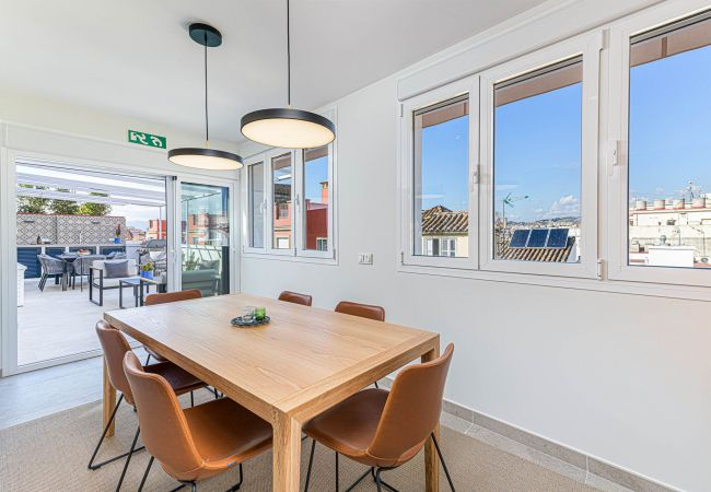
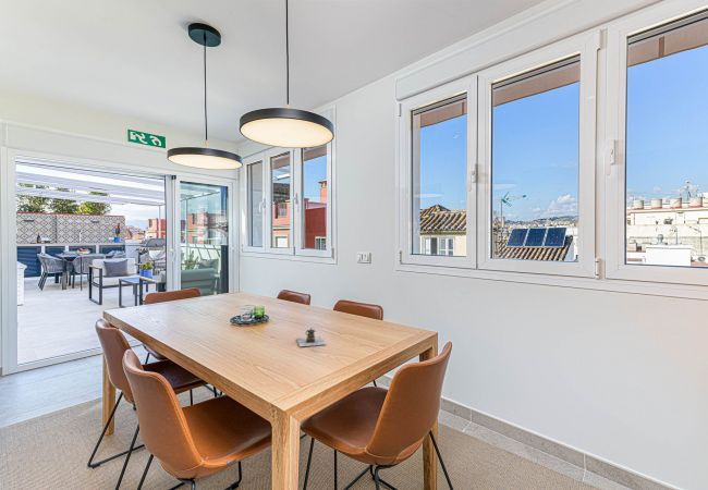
+ teapot (310, 334)
